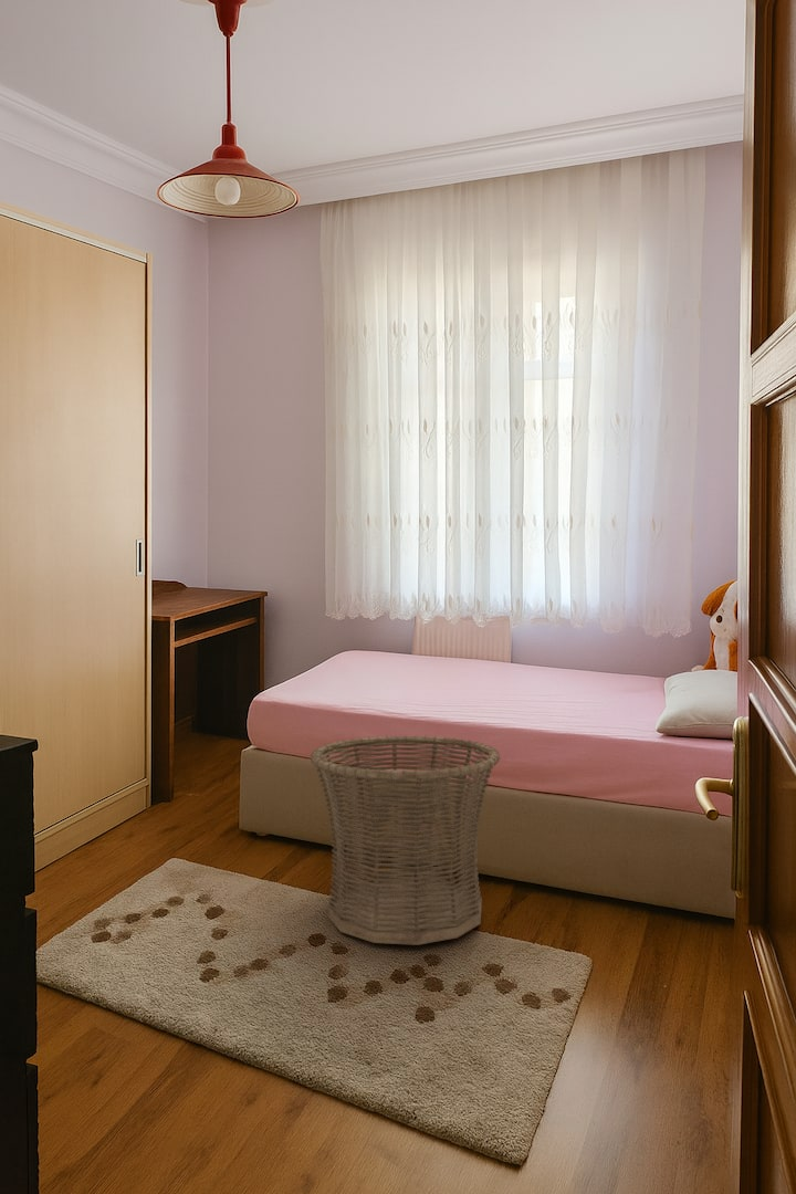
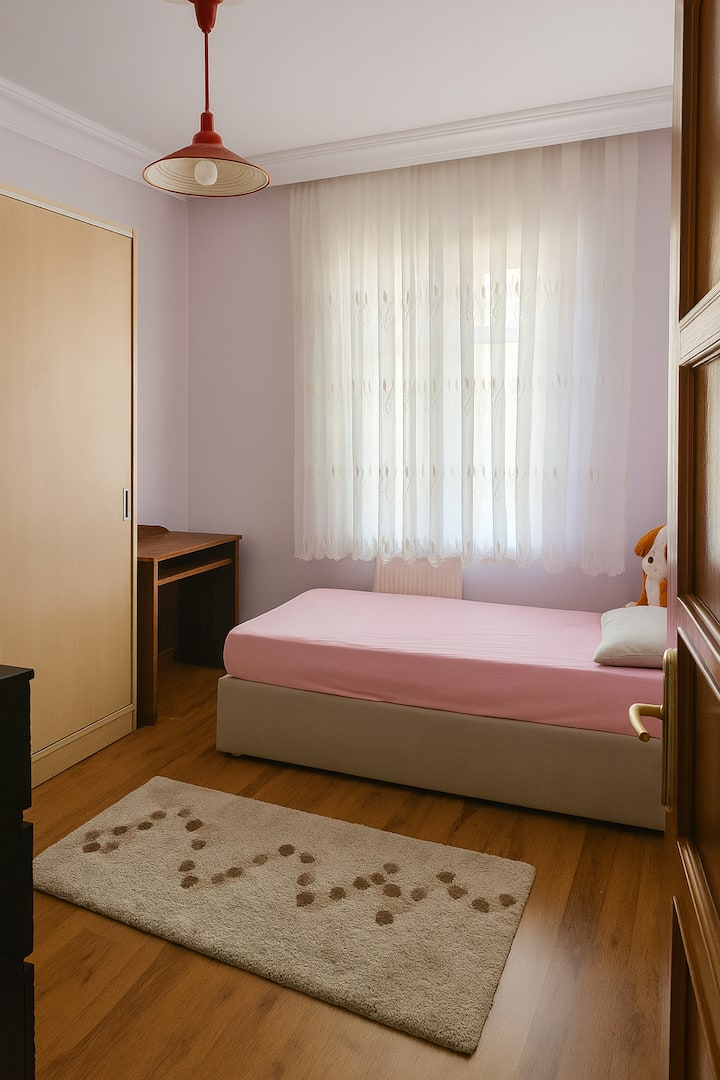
- basket (405, 831)
